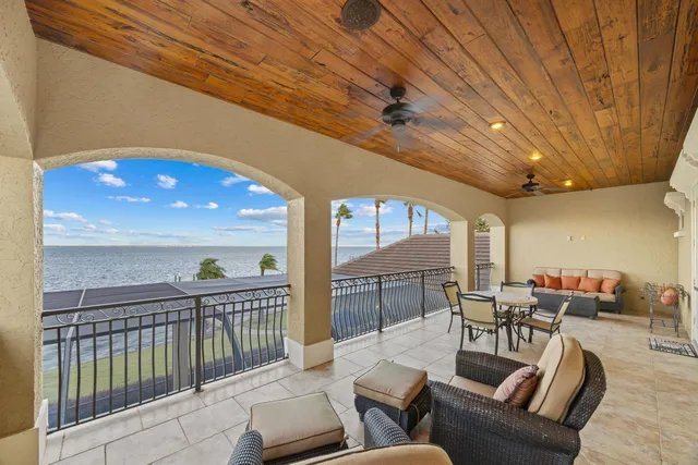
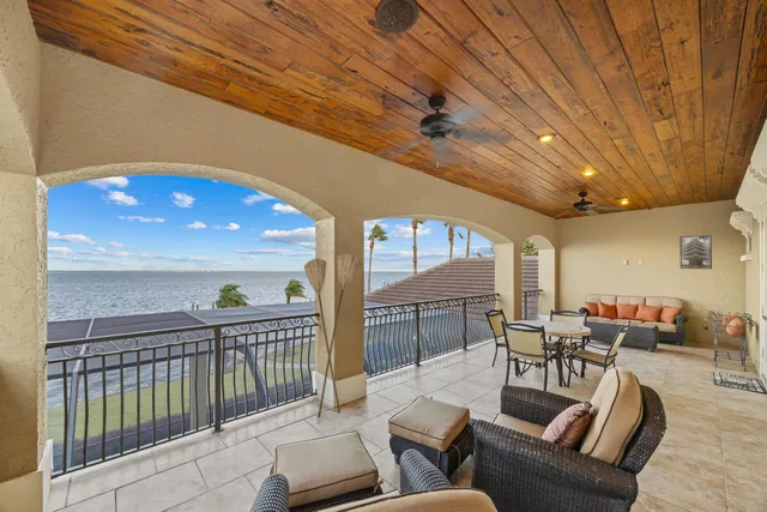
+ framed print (695, 252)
+ floor lamp (333, 333)
